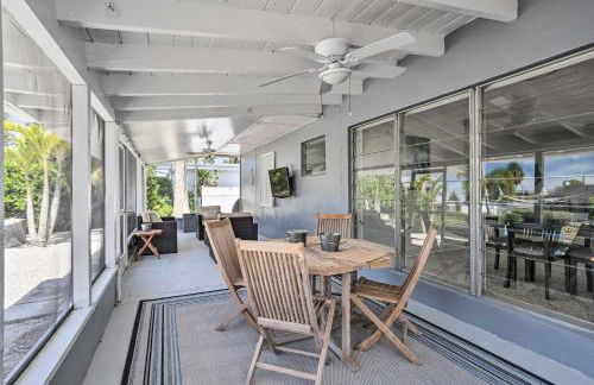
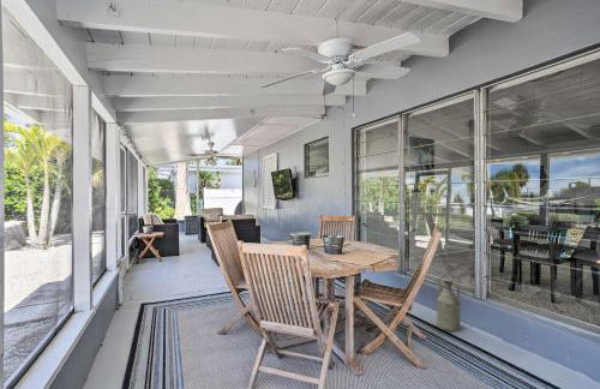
+ watering can (446, 303)
